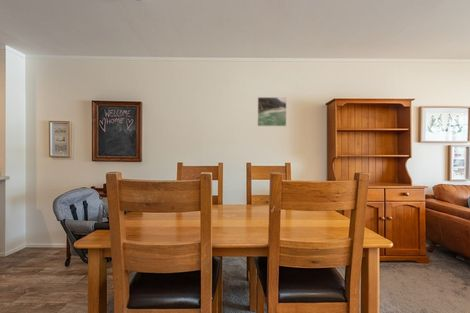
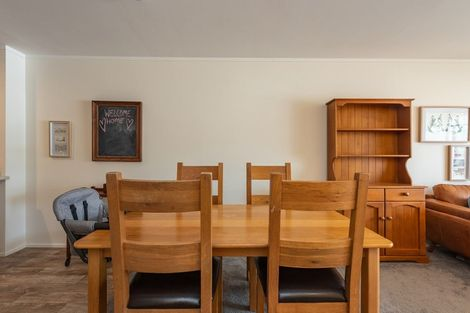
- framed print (271, 111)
